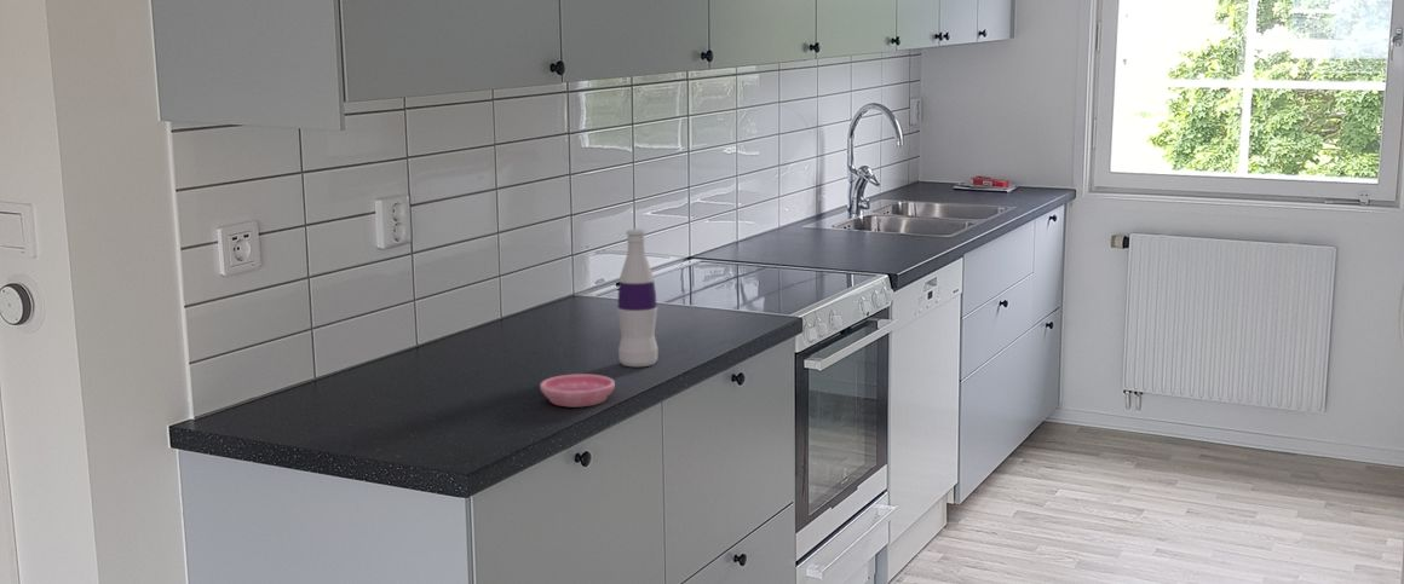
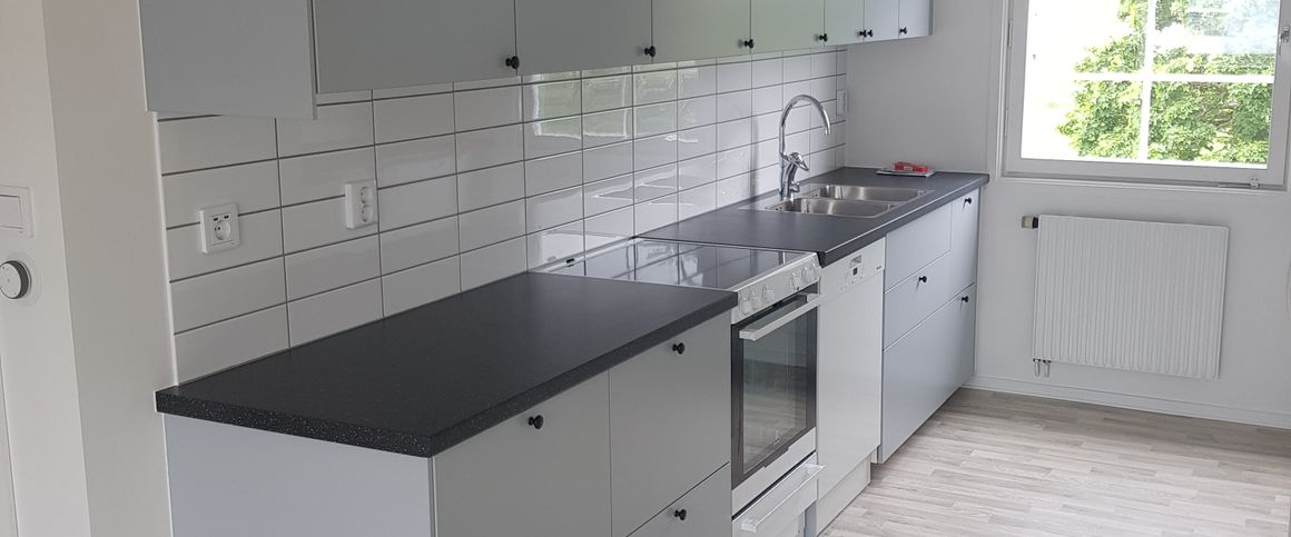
- saucer (577, 391)
- bottle (637, 296)
